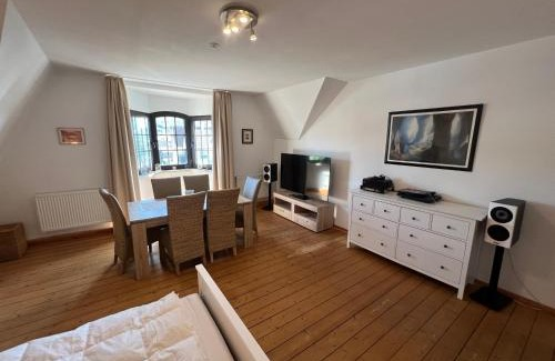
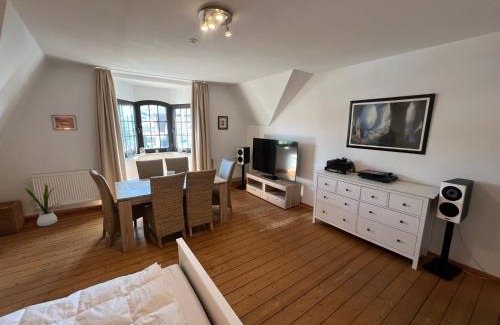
+ house plant (42, 203)
